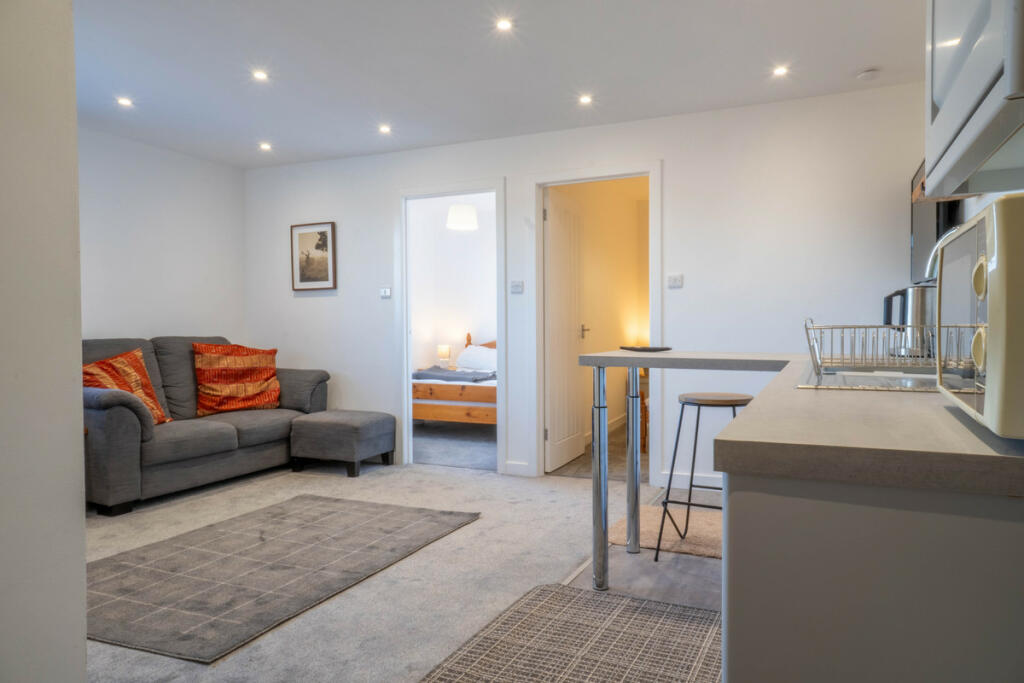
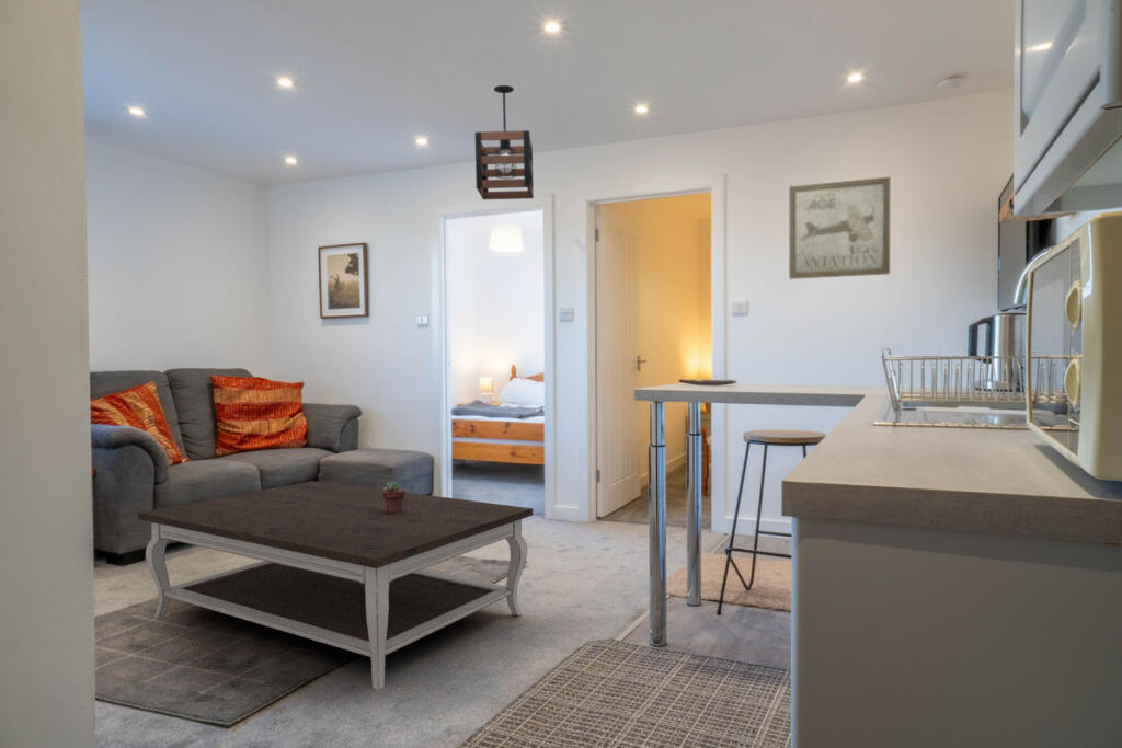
+ coffee table (336, 563)
+ pendant light (504, 140)
+ potted succulent (393, 495)
+ wall art (838, 229)
